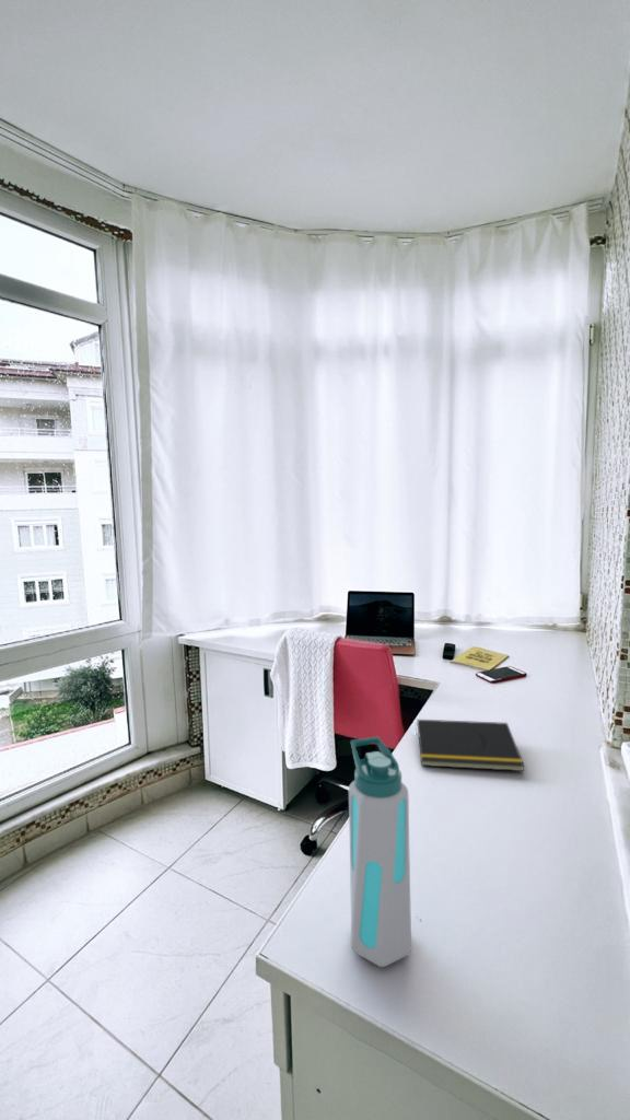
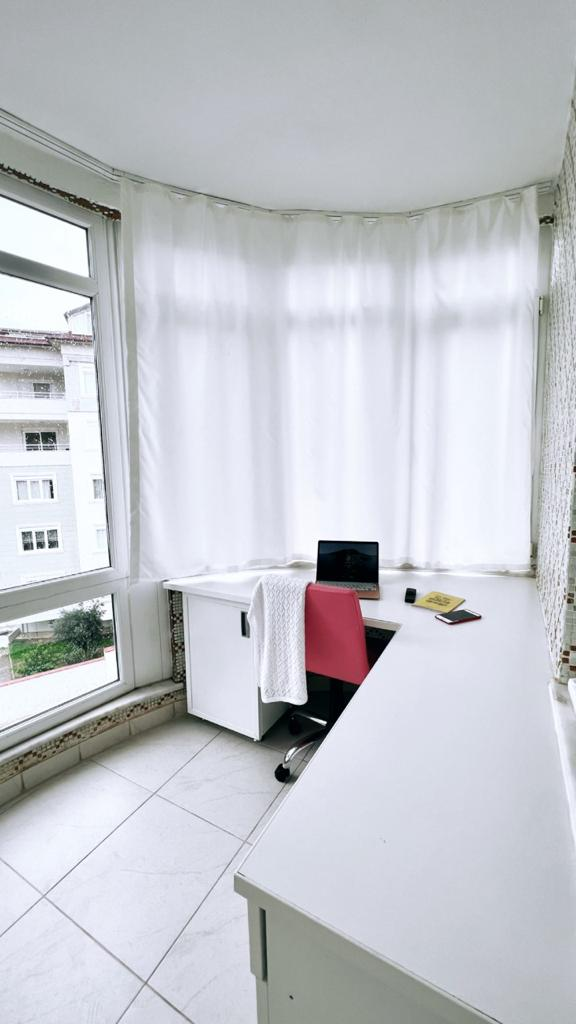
- notepad (466, 743)
- water bottle (376, 847)
